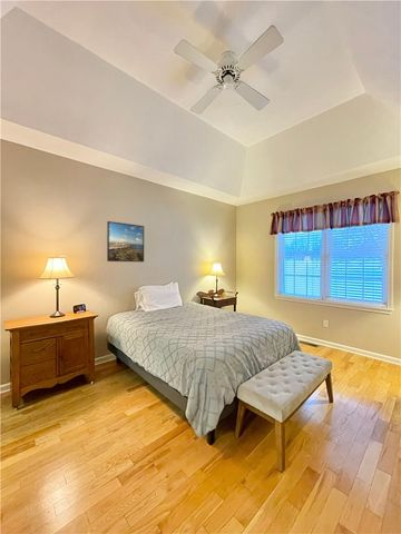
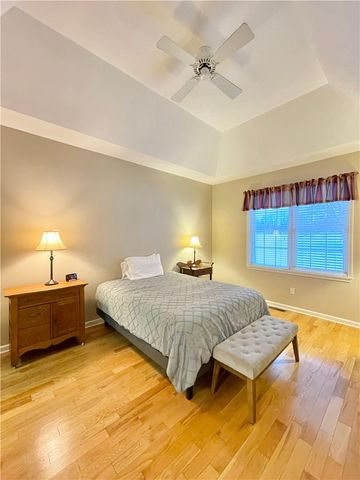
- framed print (126, 243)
